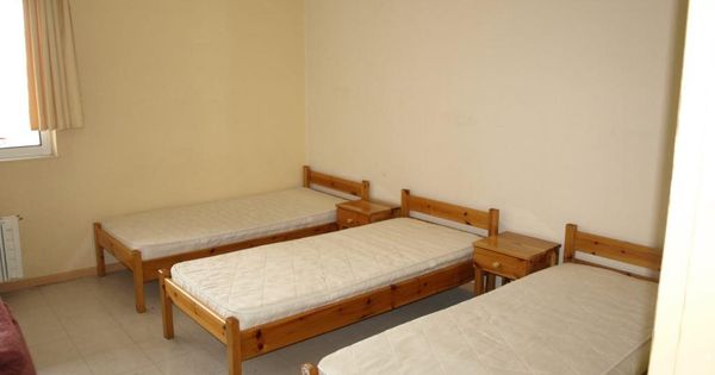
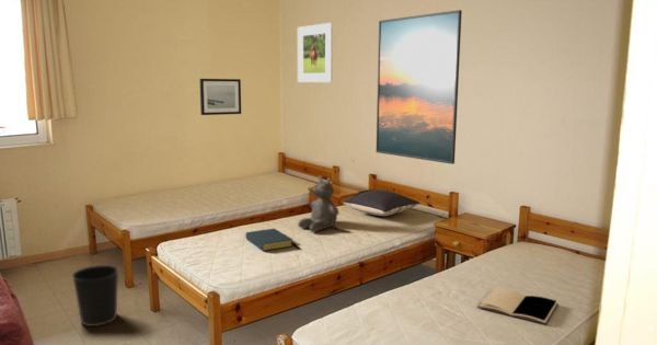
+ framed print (314, 54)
+ teddy bear (318, 203)
+ pillow (381, 203)
+ wall art (220, 96)
+ book (518, 303)
+ hardback book (268, 239)
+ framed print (414, 88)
+ wastebasket (96, 296)
